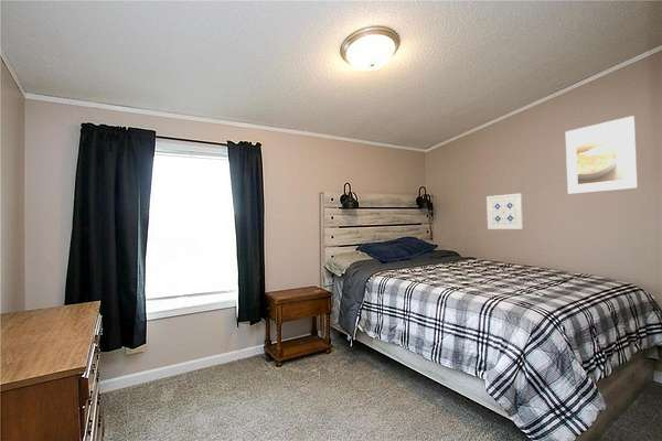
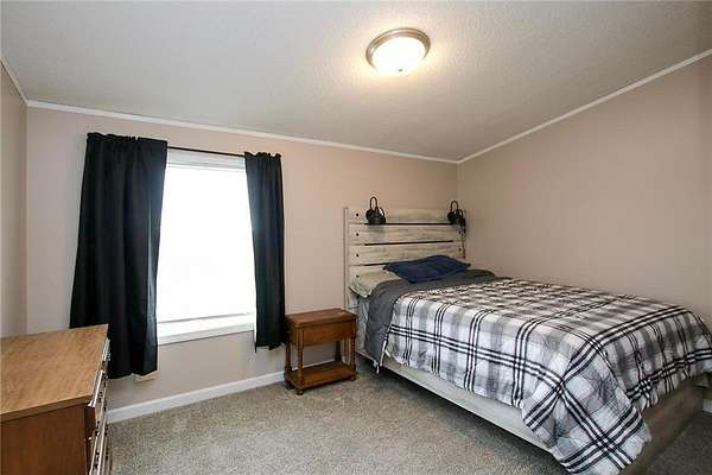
- wall art (503, 212)
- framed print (598, 158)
